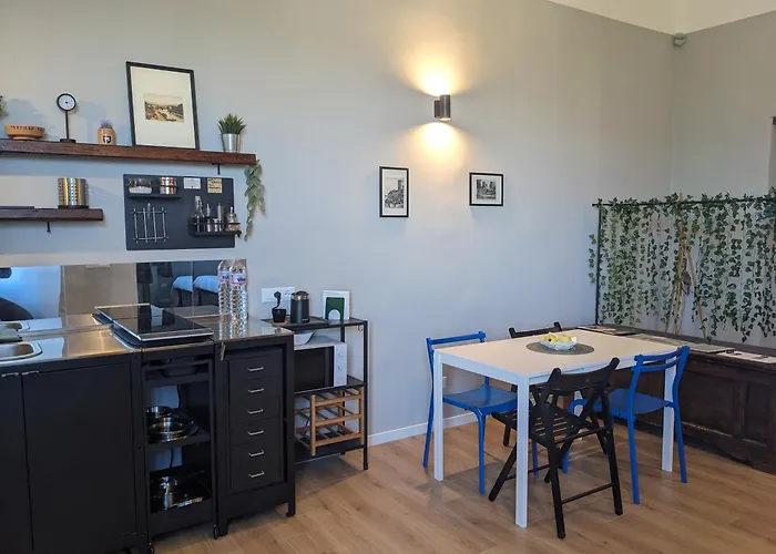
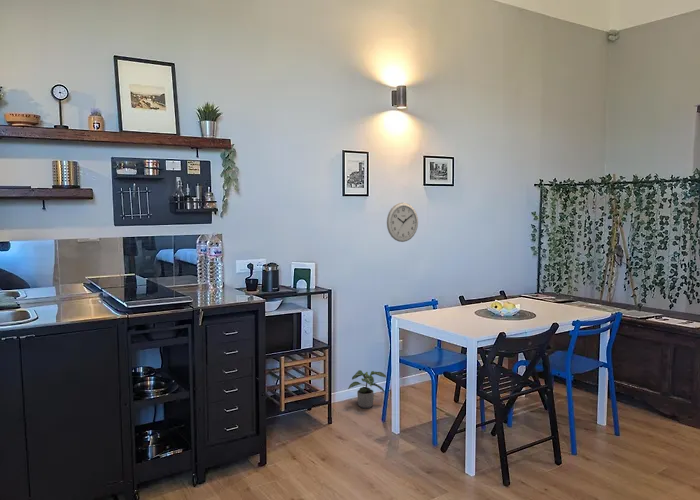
+ wall clock (403, 222)
+ potted plant (366, 388)
